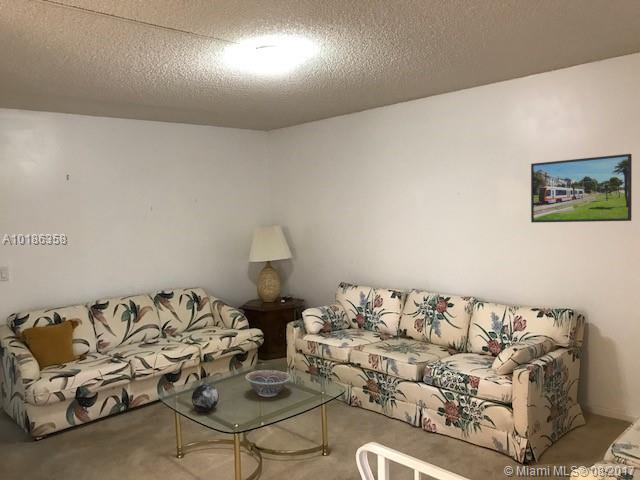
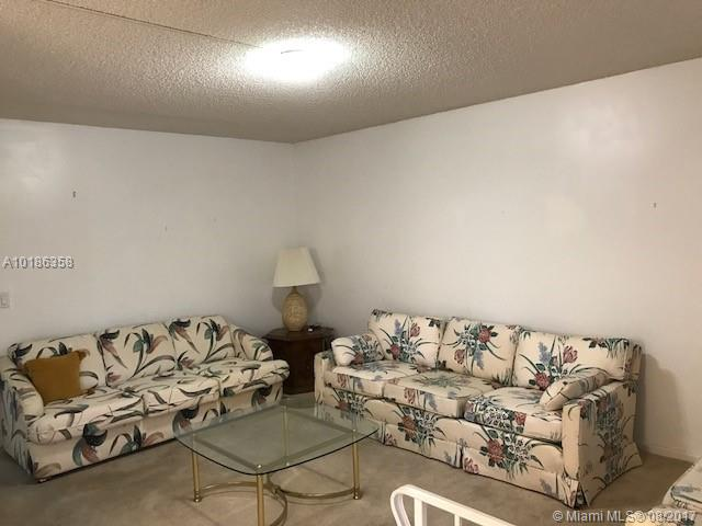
- decorative orb (205, 397)
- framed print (578, 190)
- decorative bowl (268, 384)
